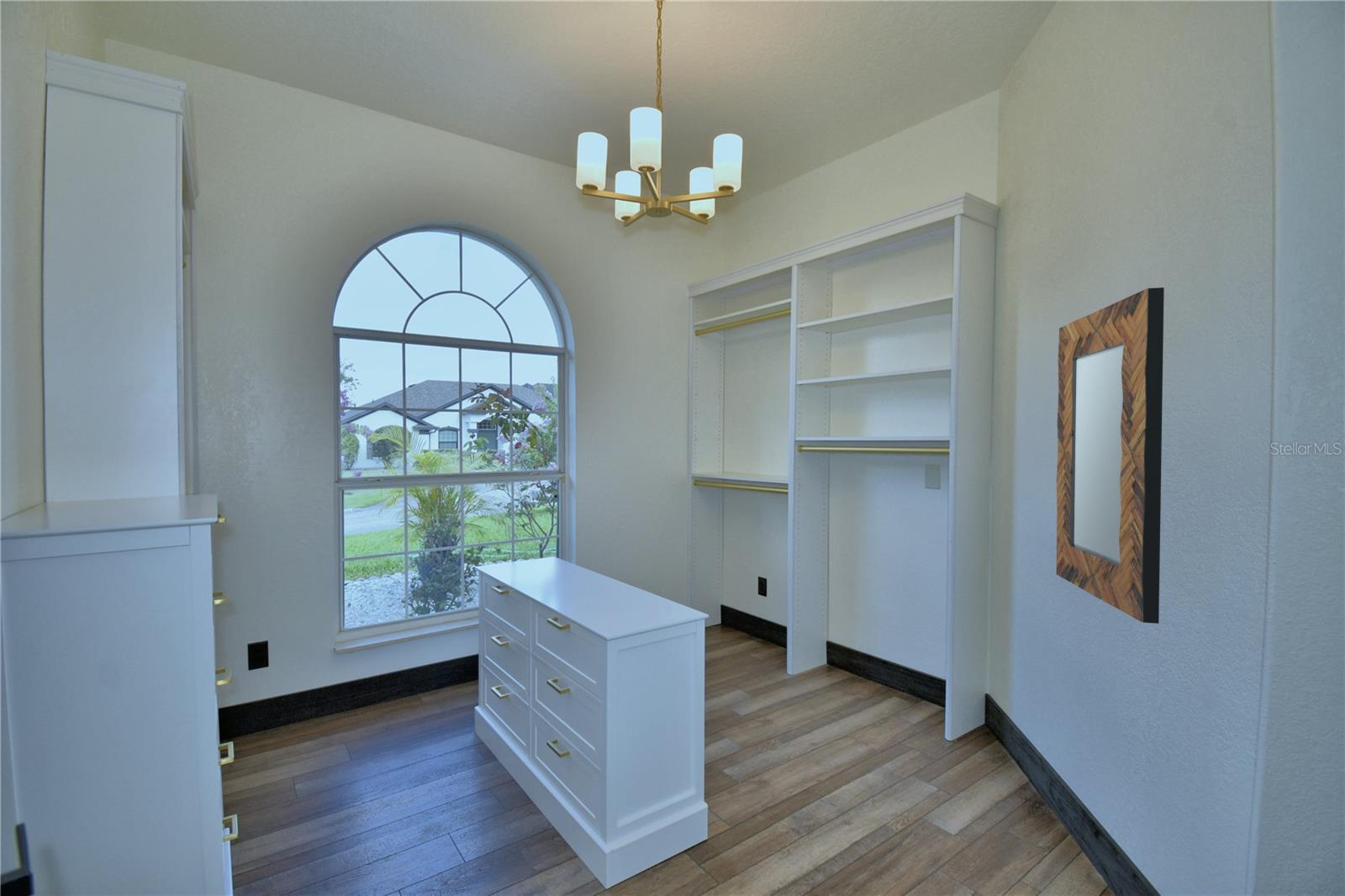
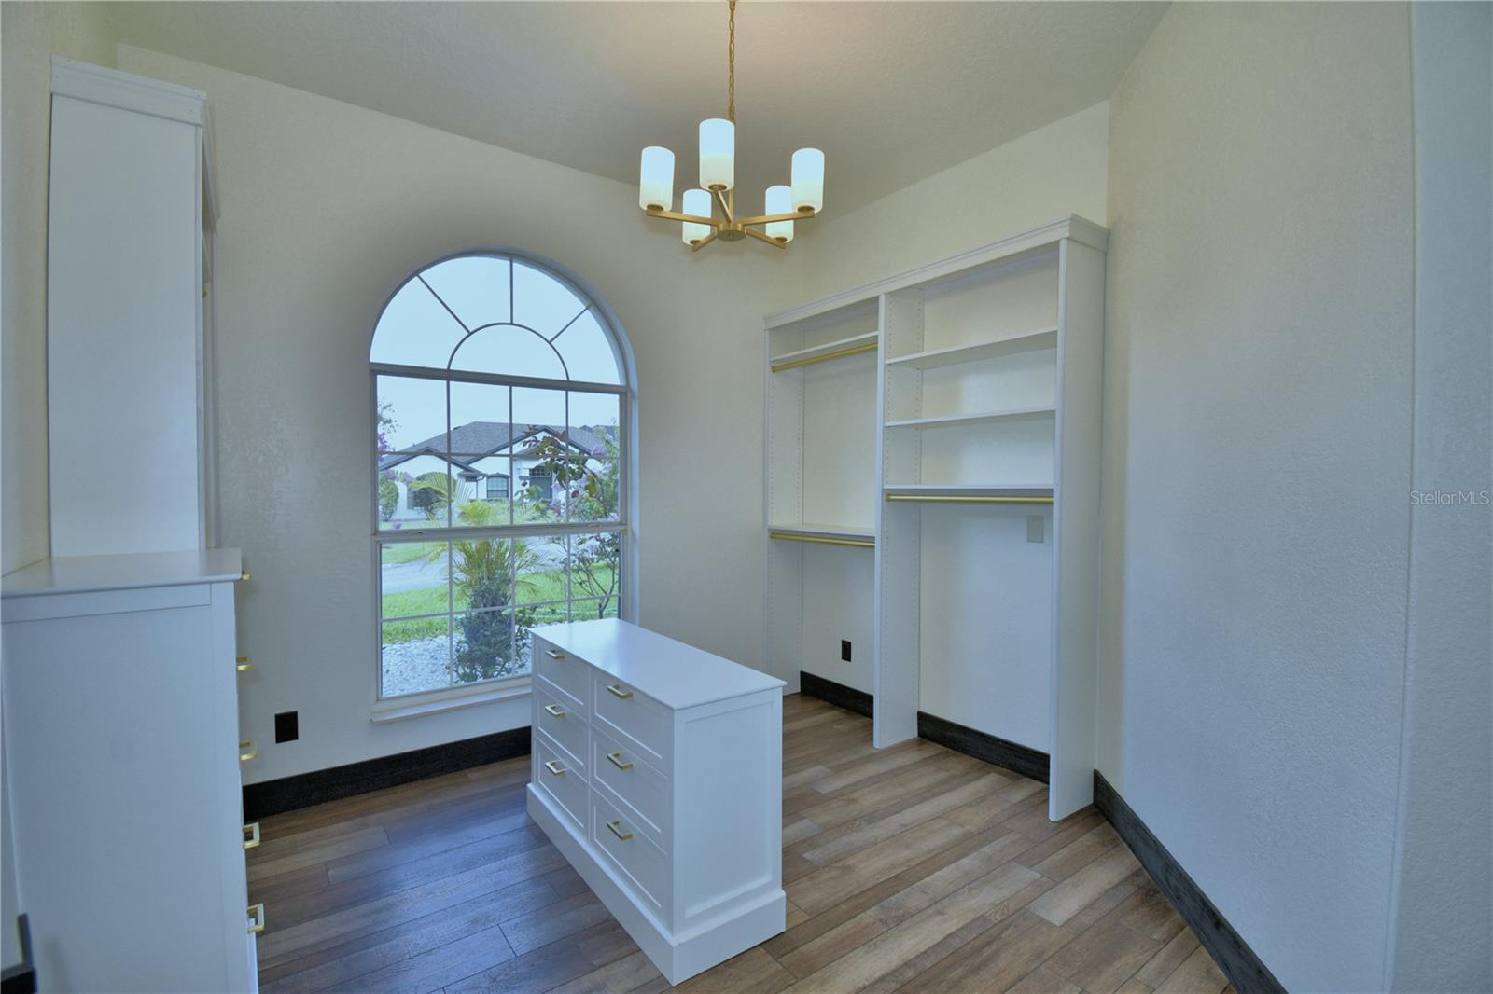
- home mirror (1100, 453)
